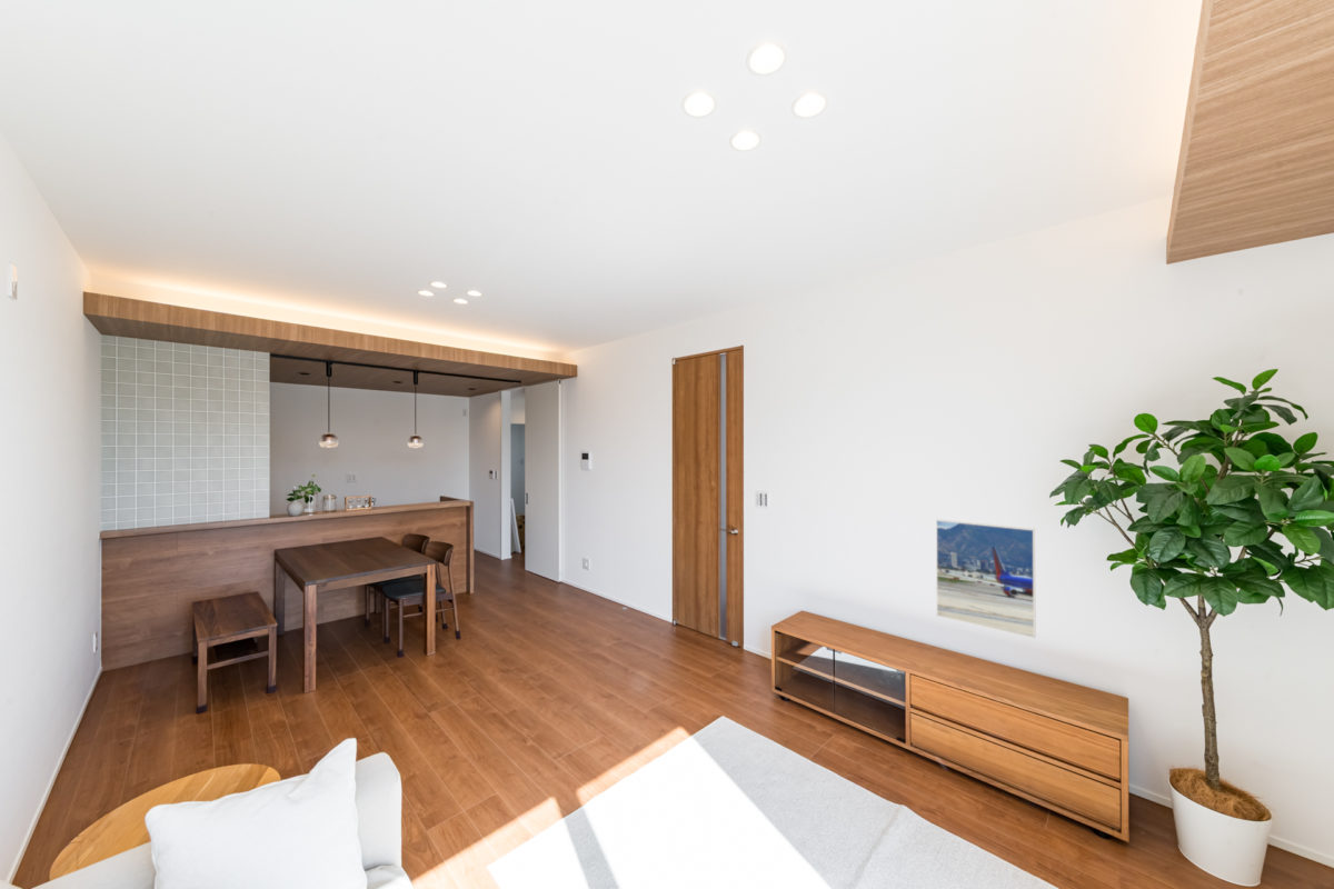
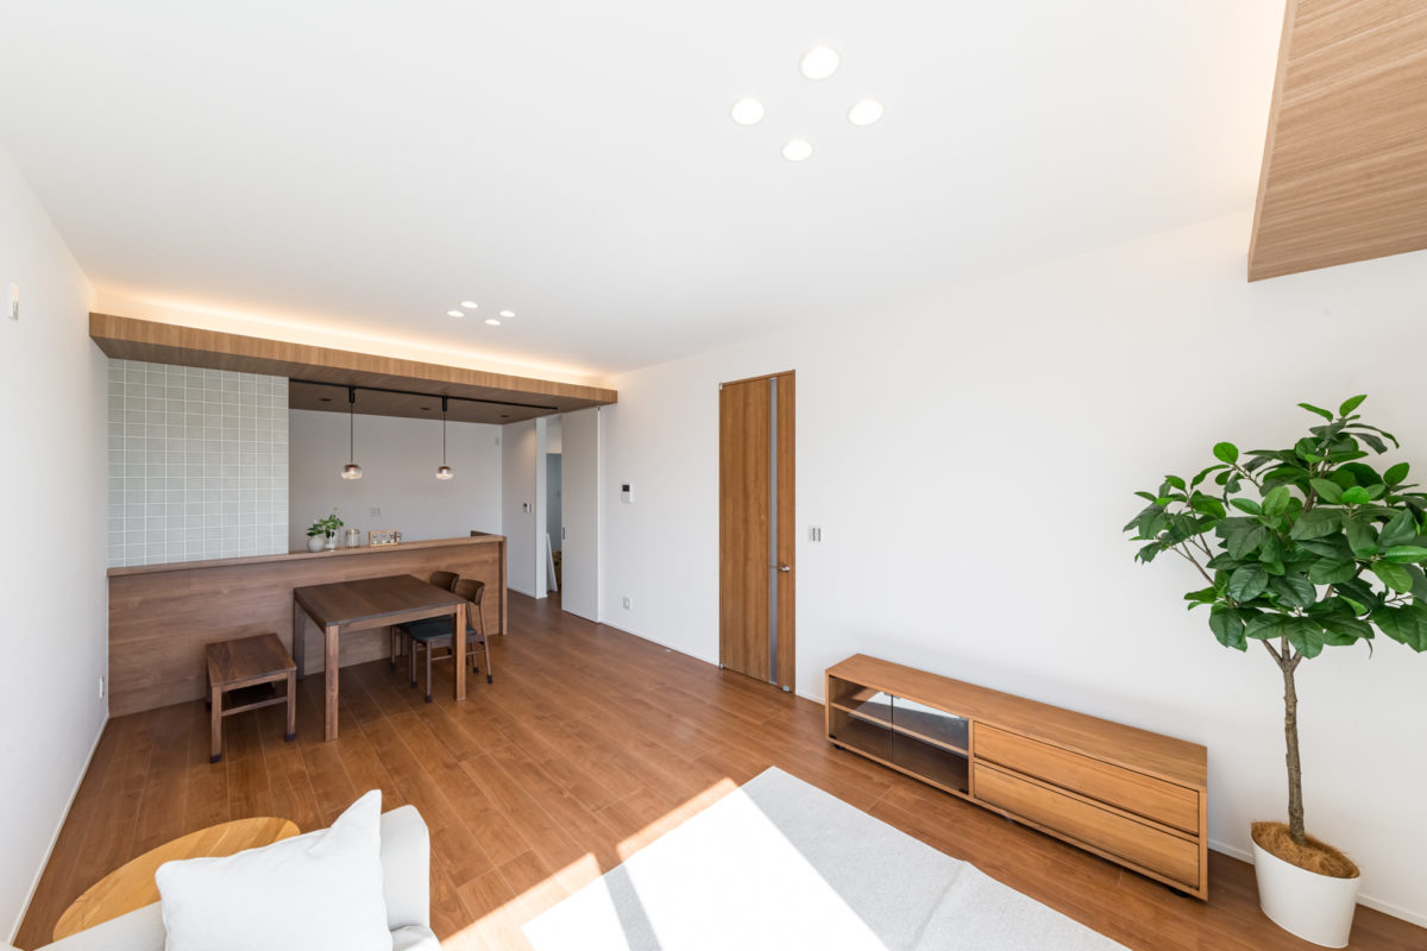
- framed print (983, 575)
